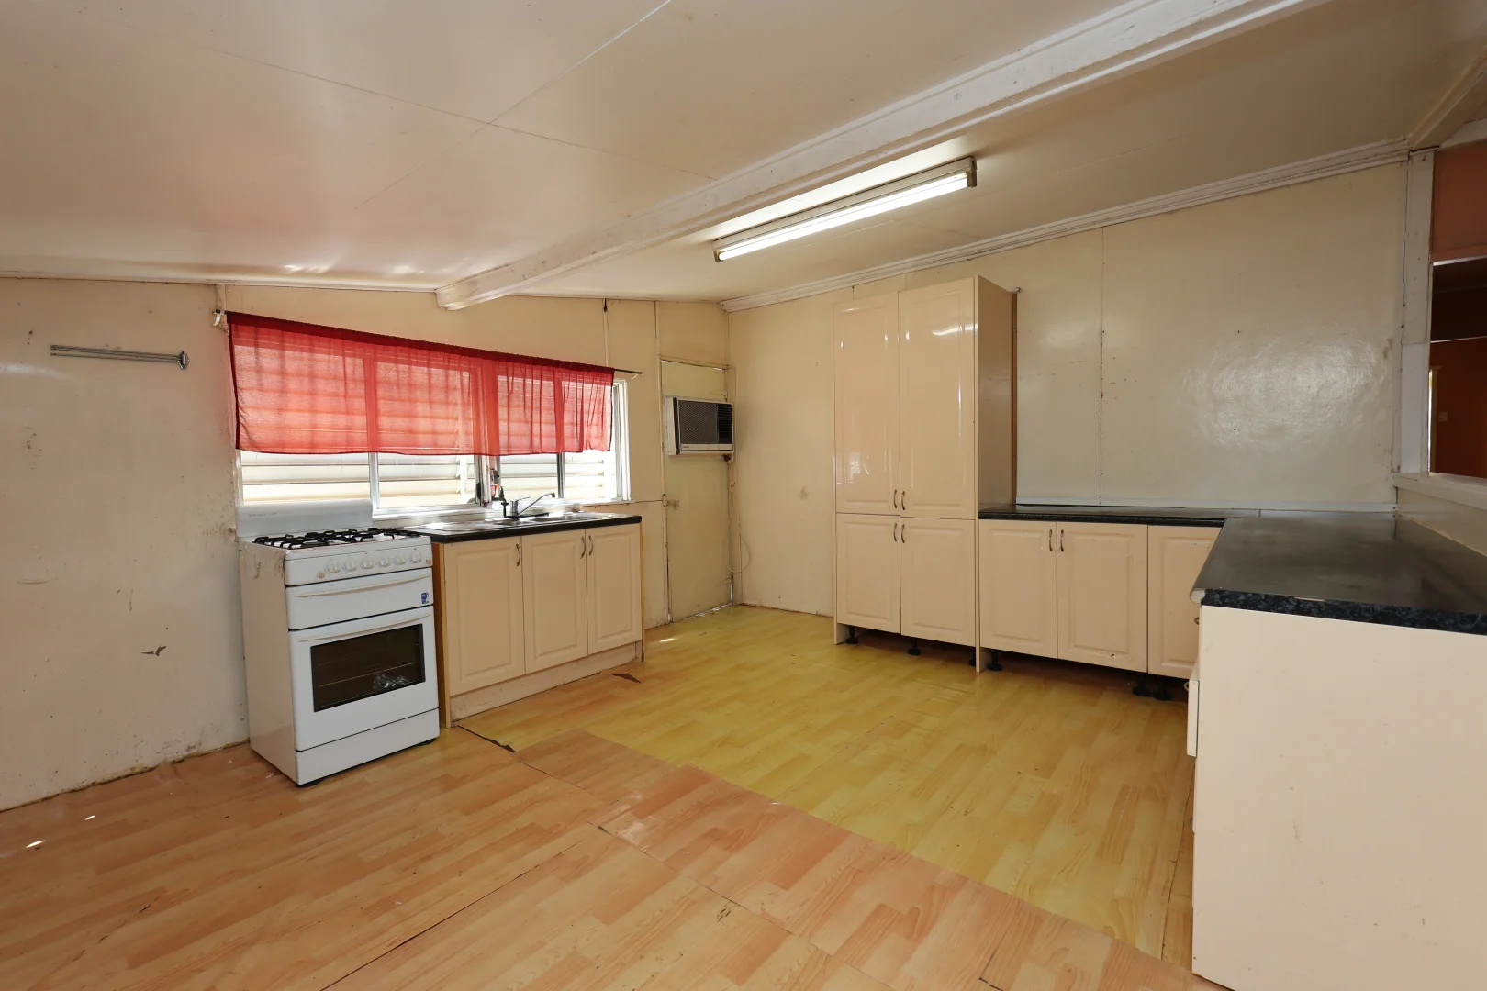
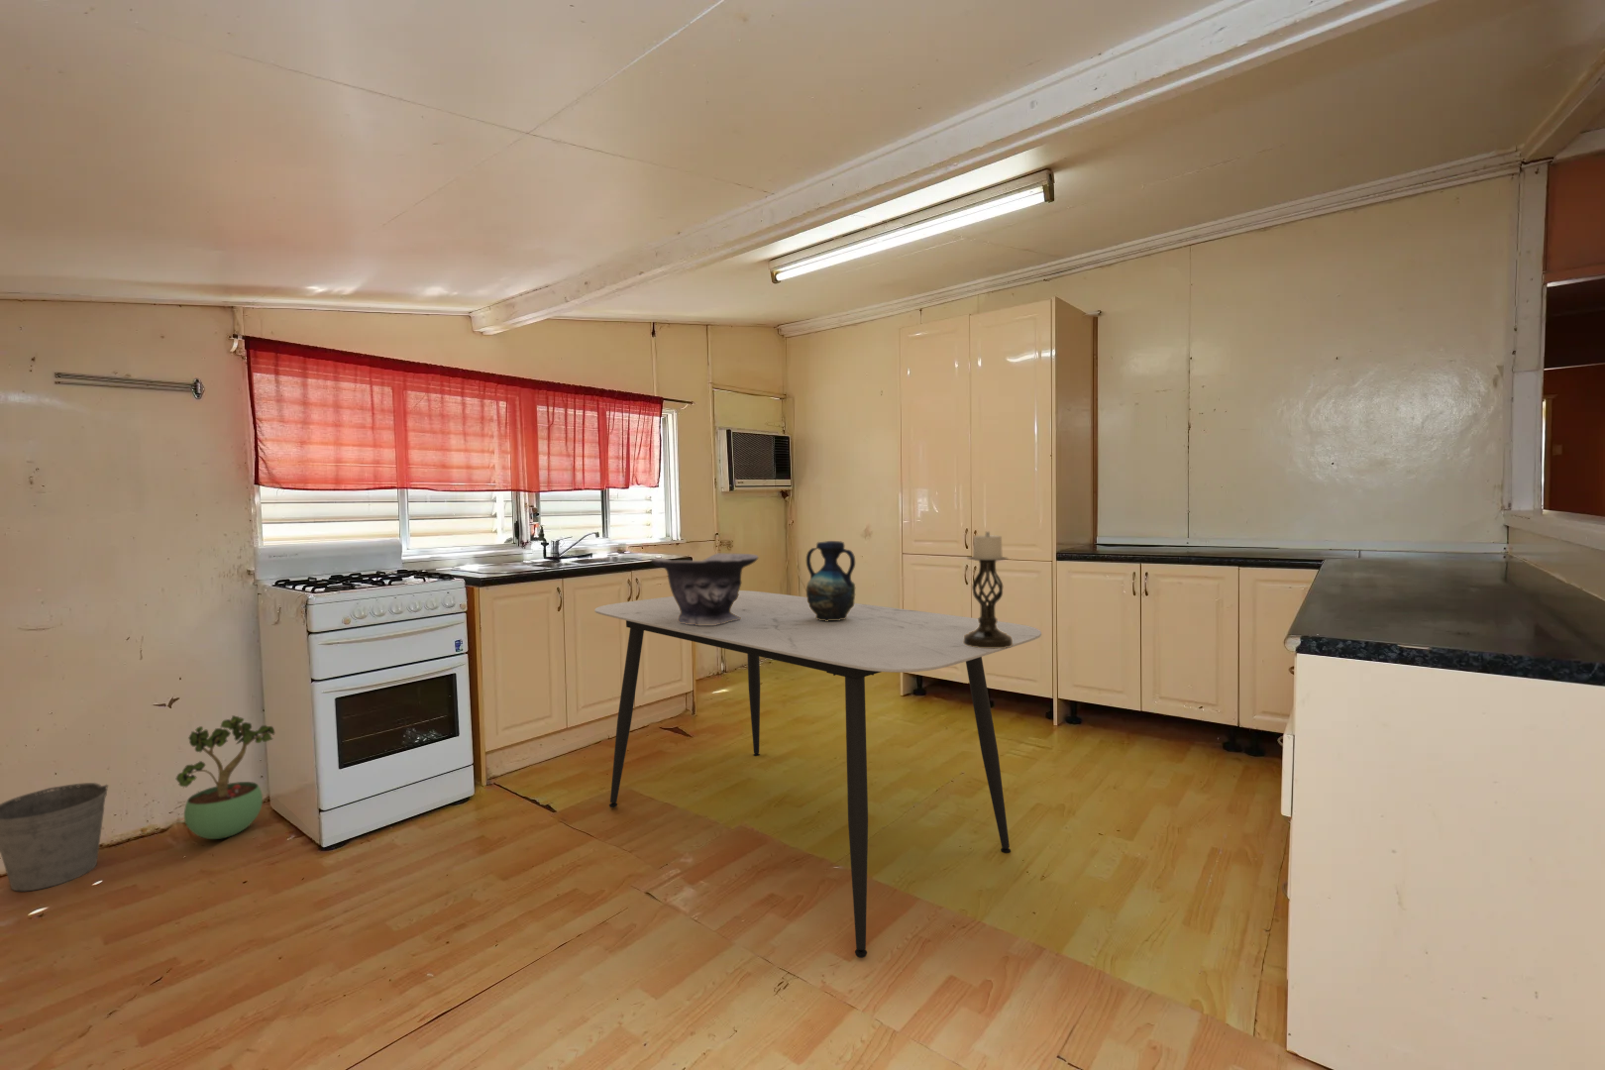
+ potted plant (227, 775)
+ candle holder (989, 586)
+ vase (830, 579)
+ dining table (758, 722)
+ bucket (51, 835)
+ decorative bowl (706, 588)
